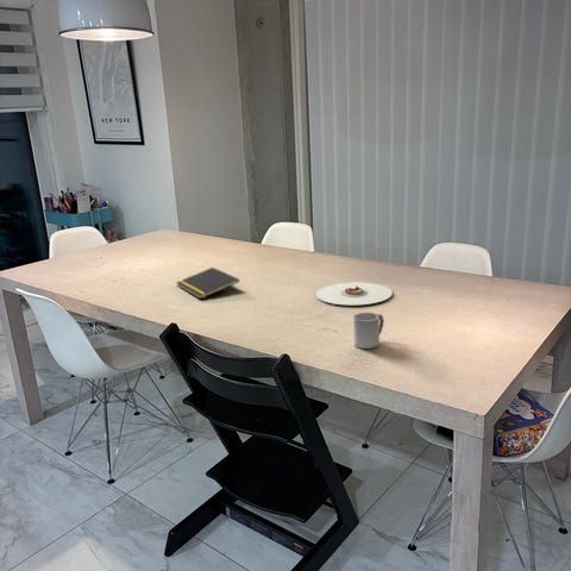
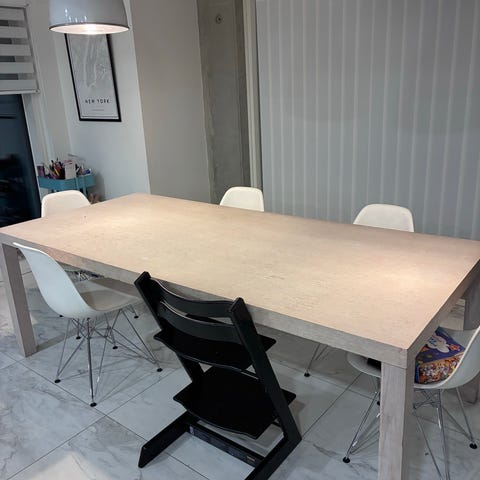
- cup (370, 328)
- plate (353, 289)
- notepad (207, 282)
